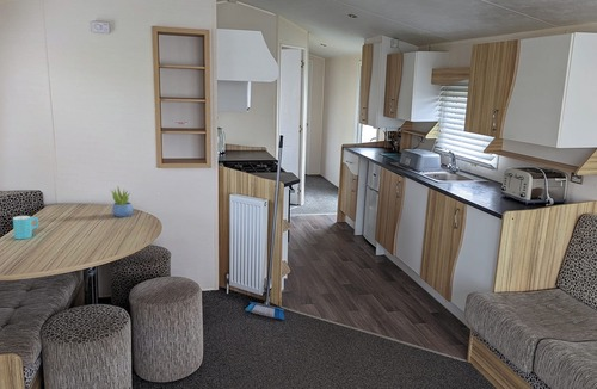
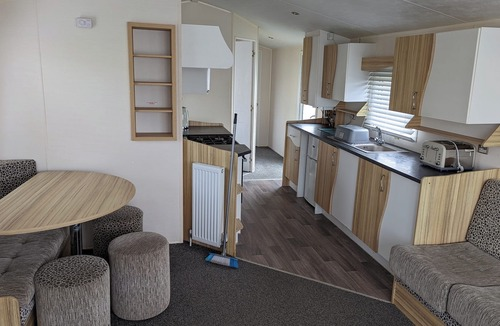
- cup (25, 227)
- succulent plant (122, 200)
